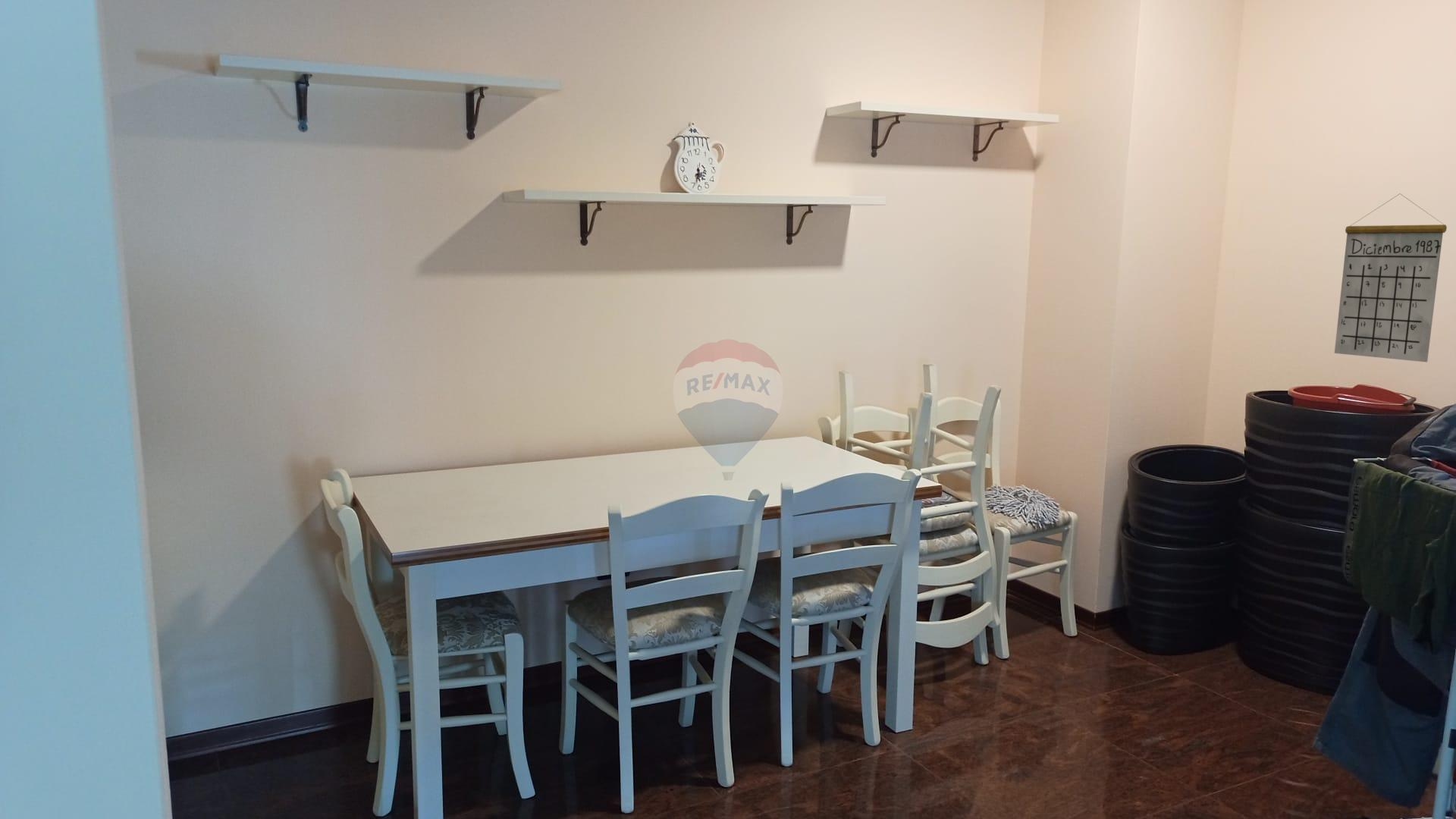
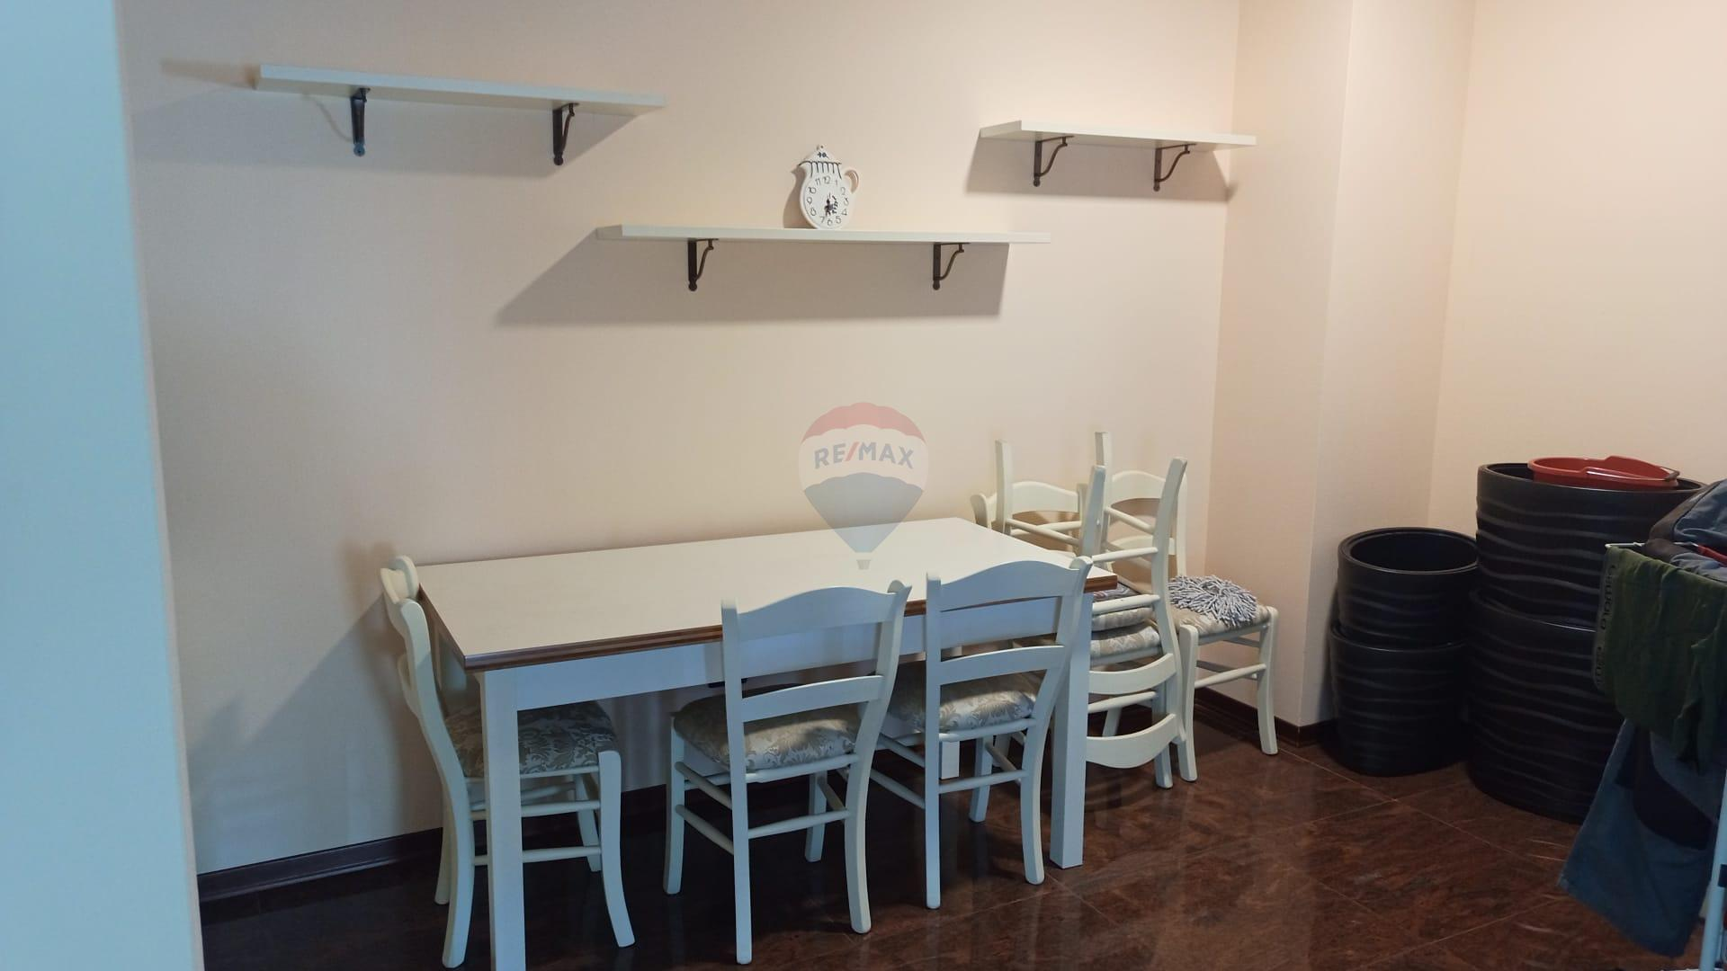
- calendar (1389, 276)
